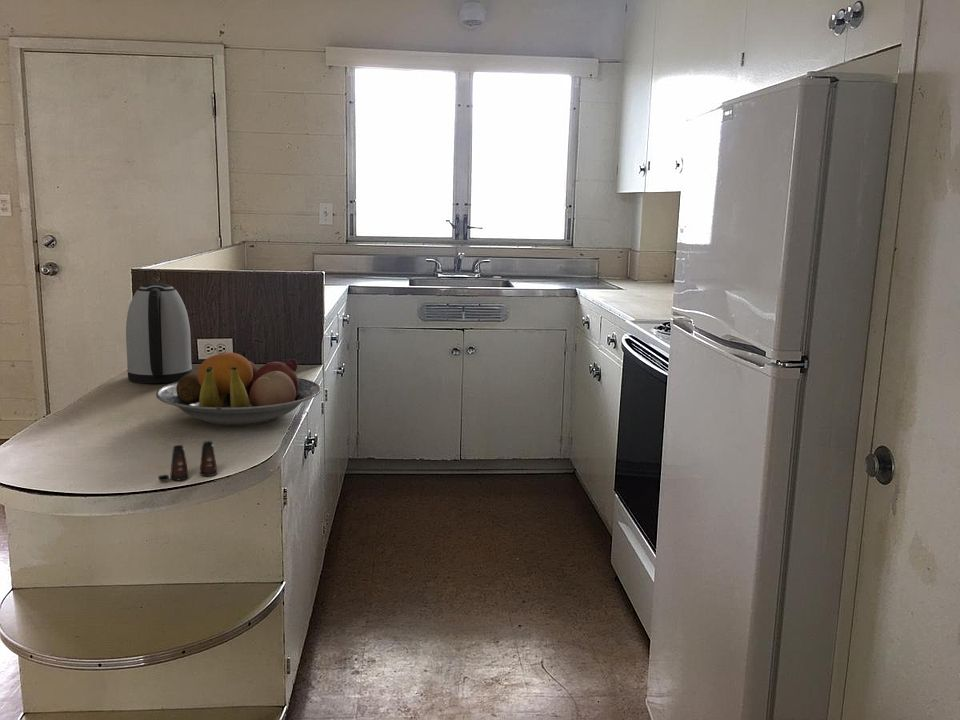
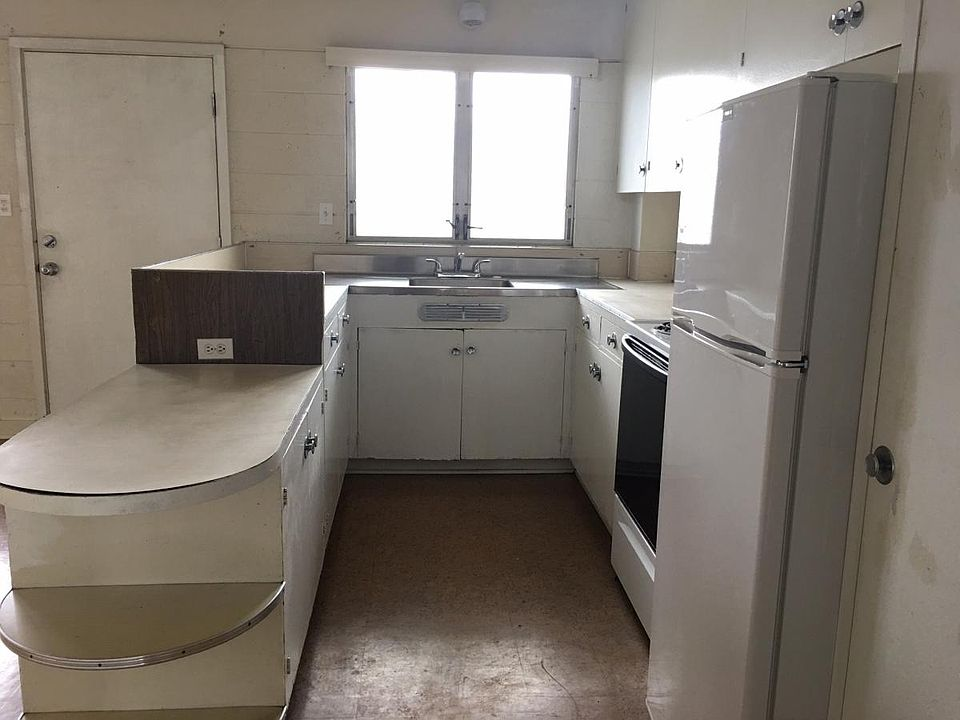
- kettle (157, 332)
- salt shaker (185, 460)
- fruit bowl (240, 383)
